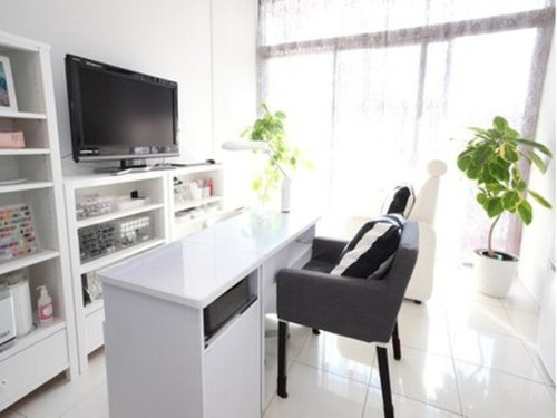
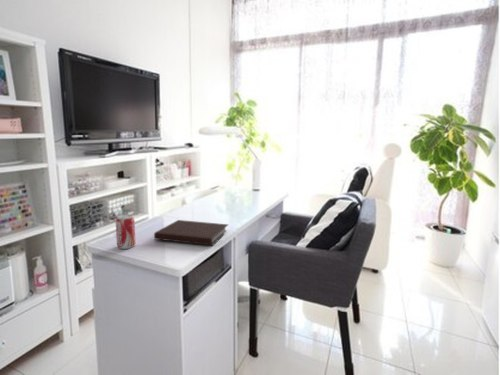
+ beverage can (125, 231)
+ notebook (193, 231)
